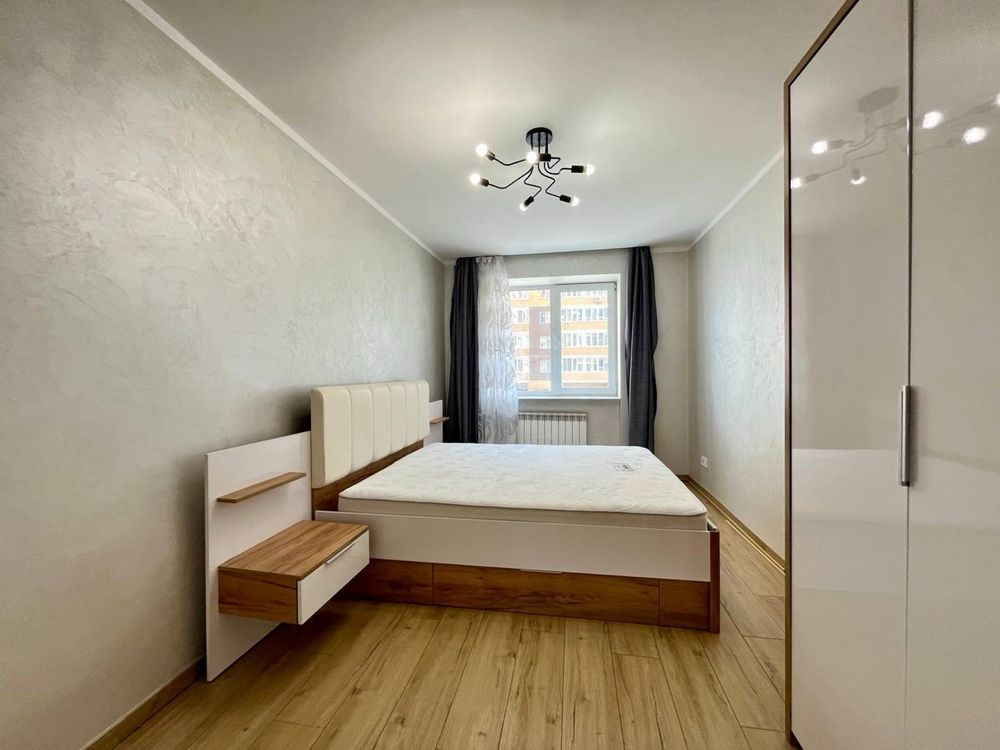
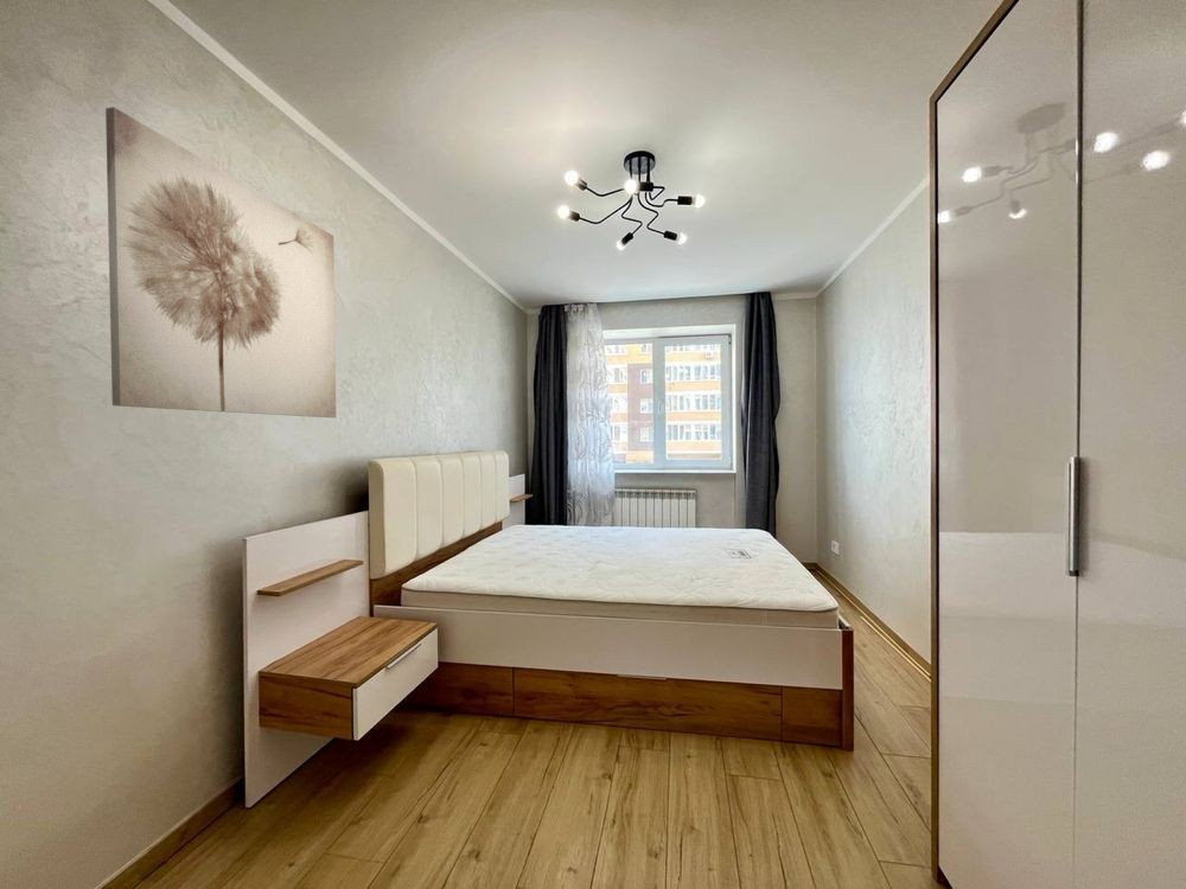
+ wall art (248, 300)
